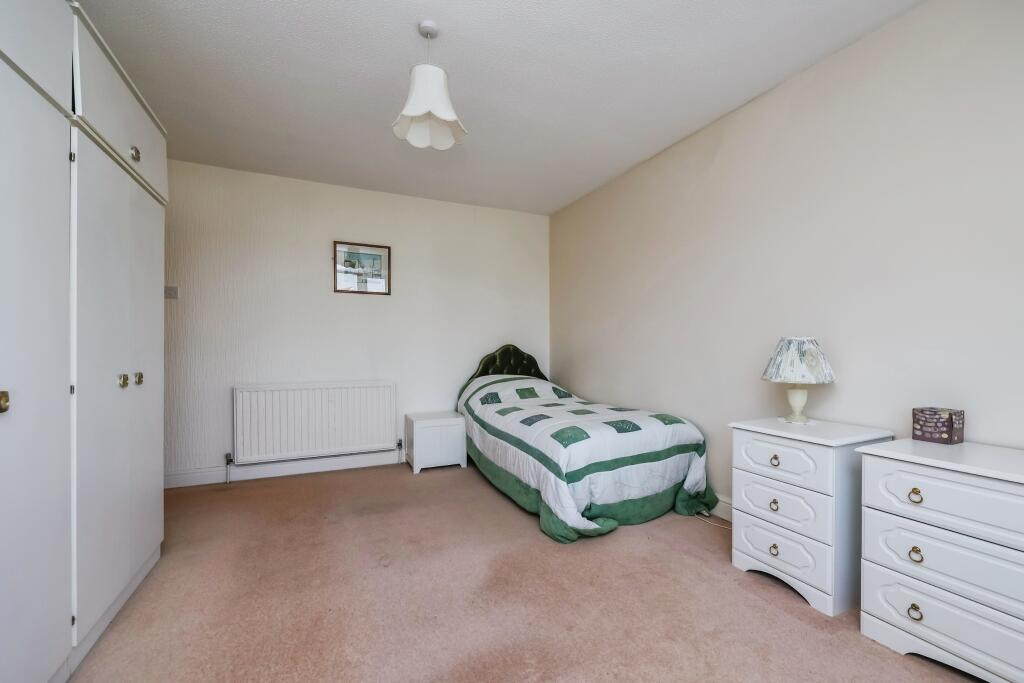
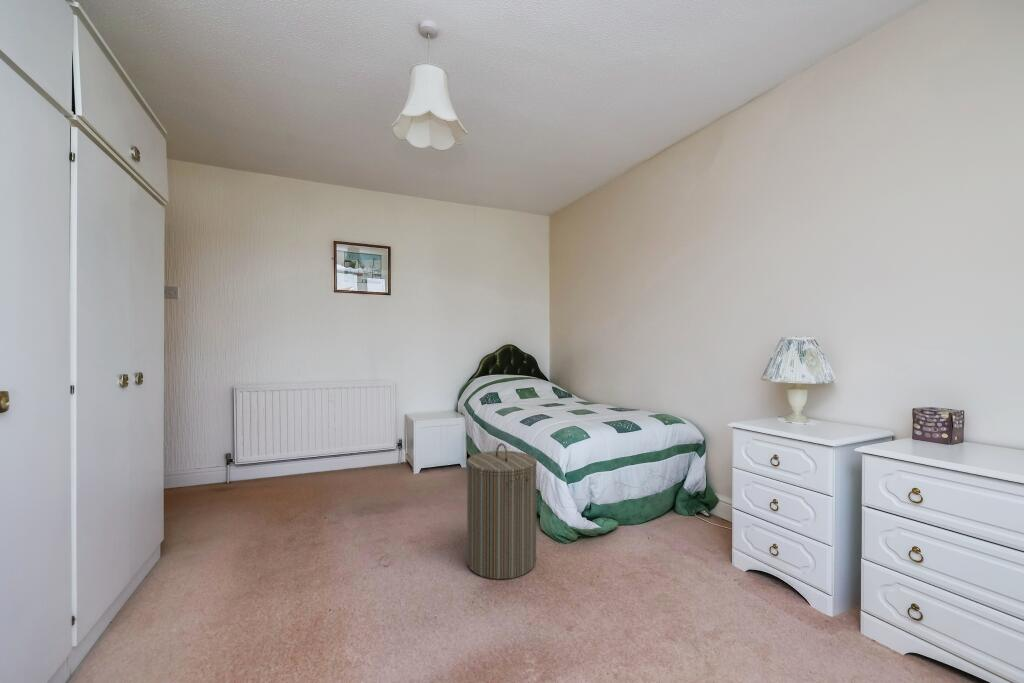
+ laundry hamper (501, 502)
